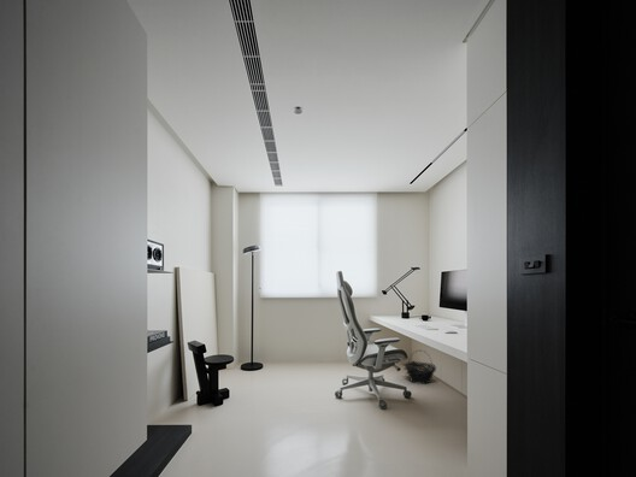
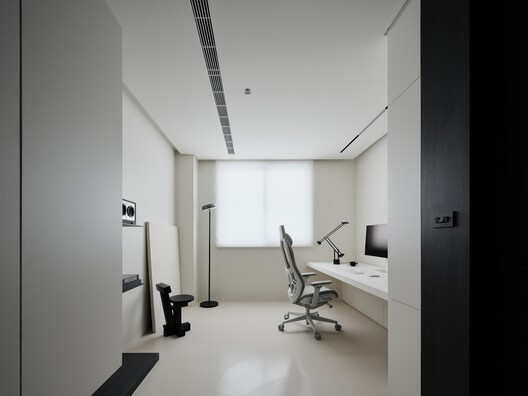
- basket (419, 365)
